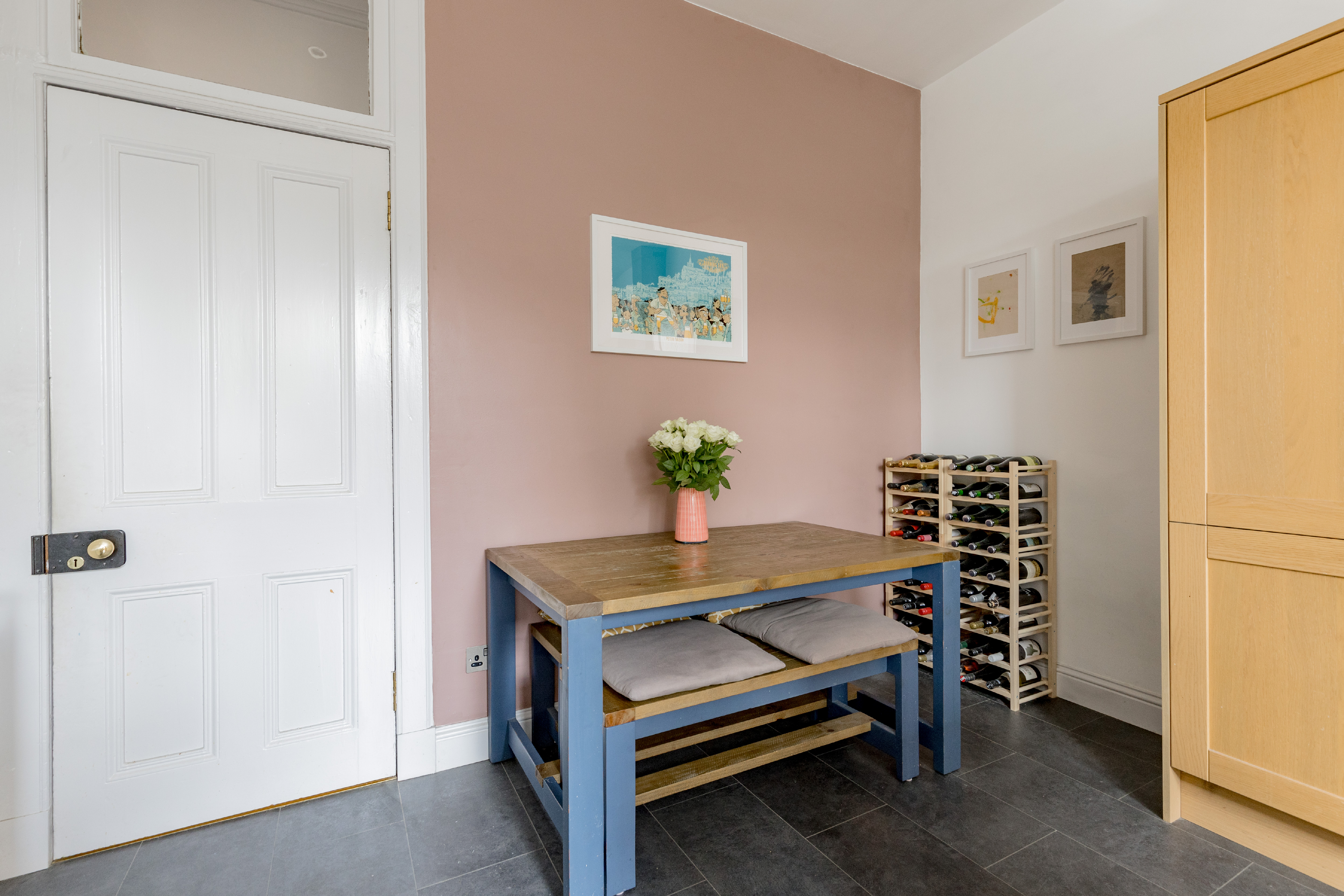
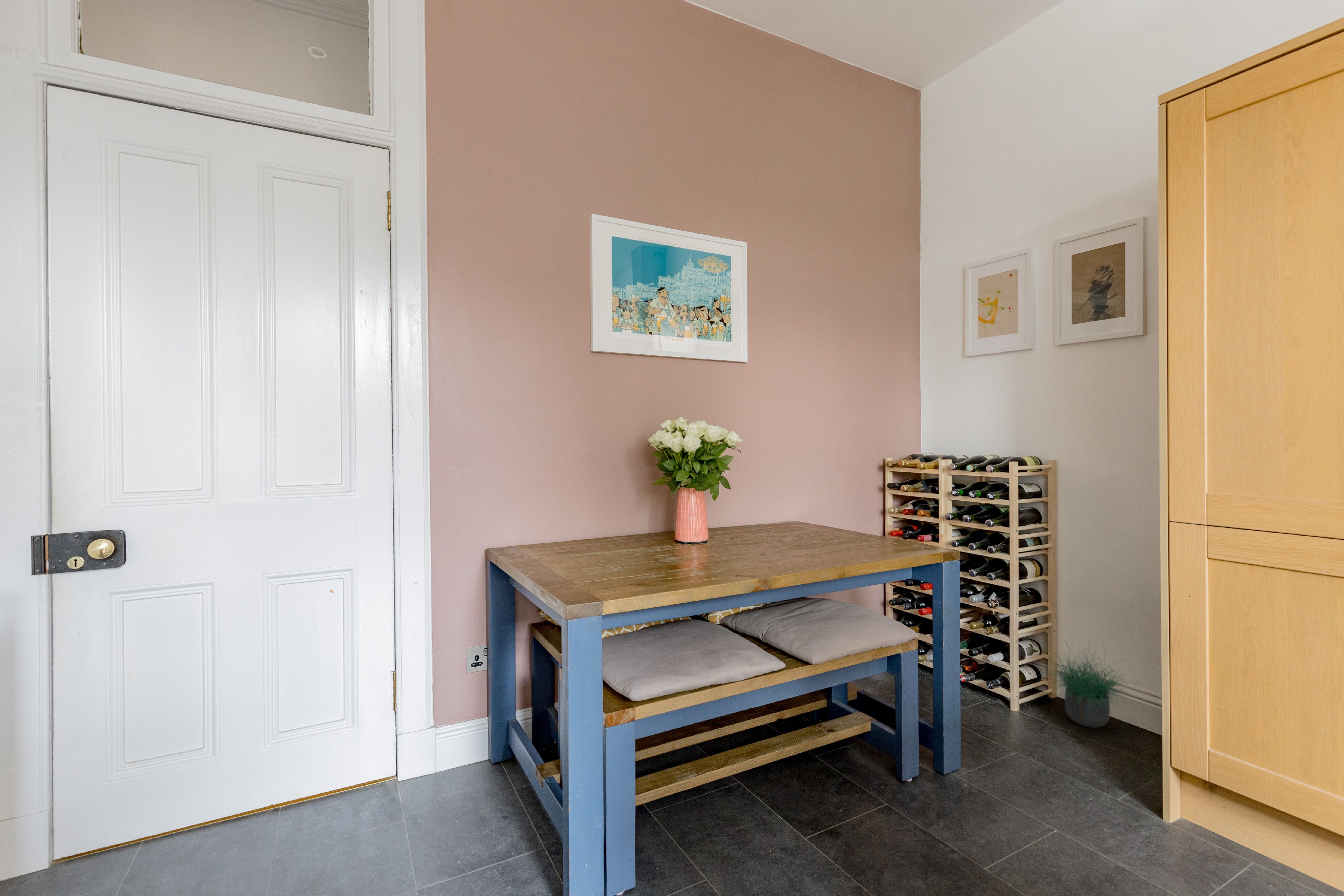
+ potted plant (1086, 680)
